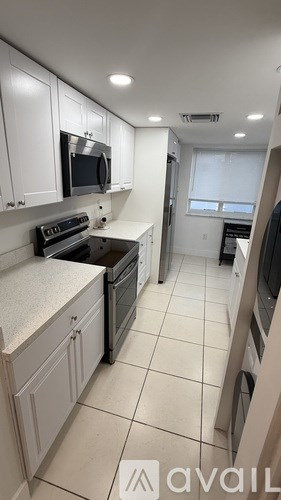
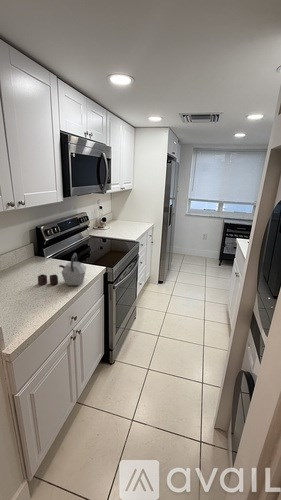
+ kettle (62, 270)
